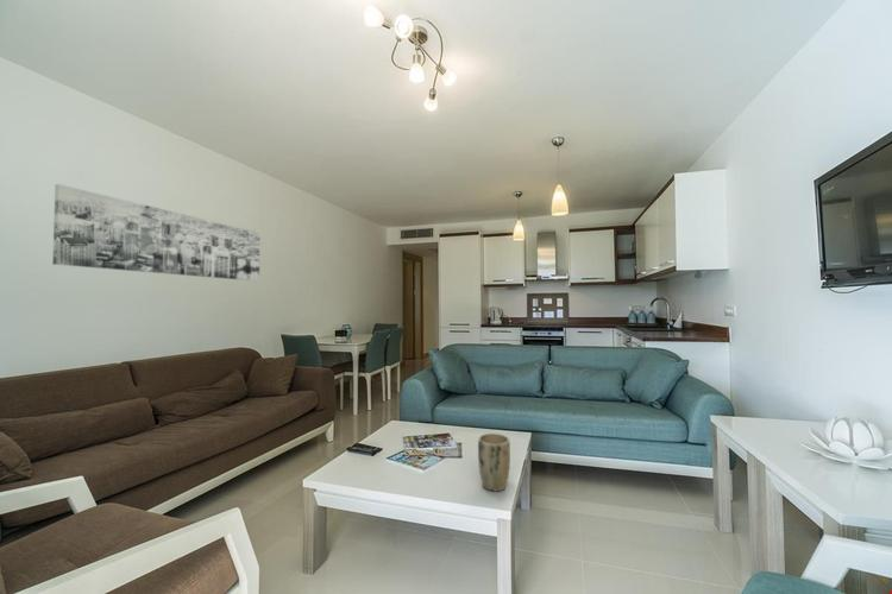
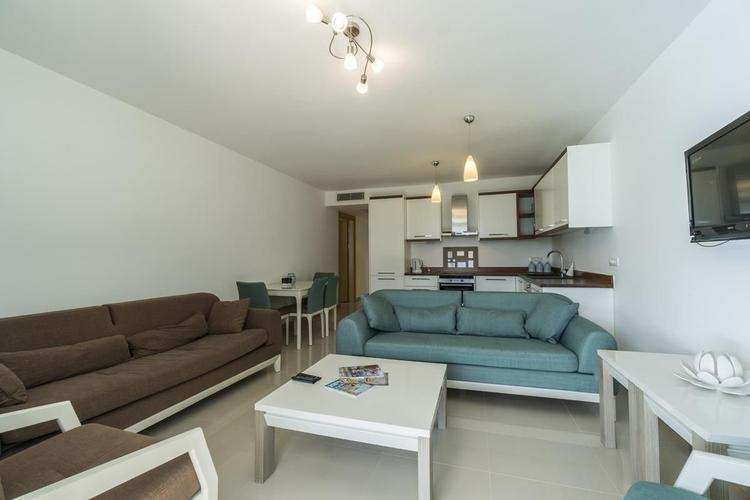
- wall art (182, 244)
- plant pot (494, 462)
